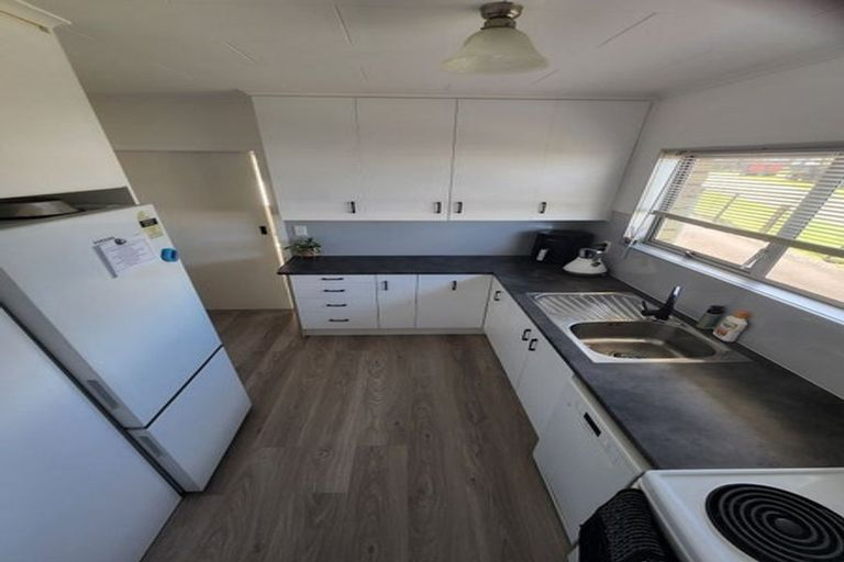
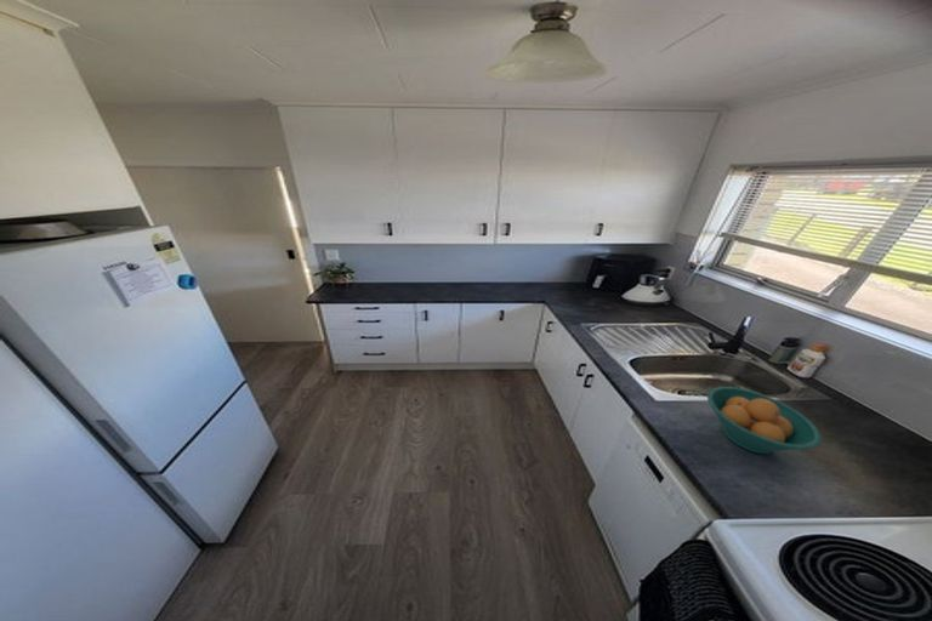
+ fruit bowl (756, 420)
